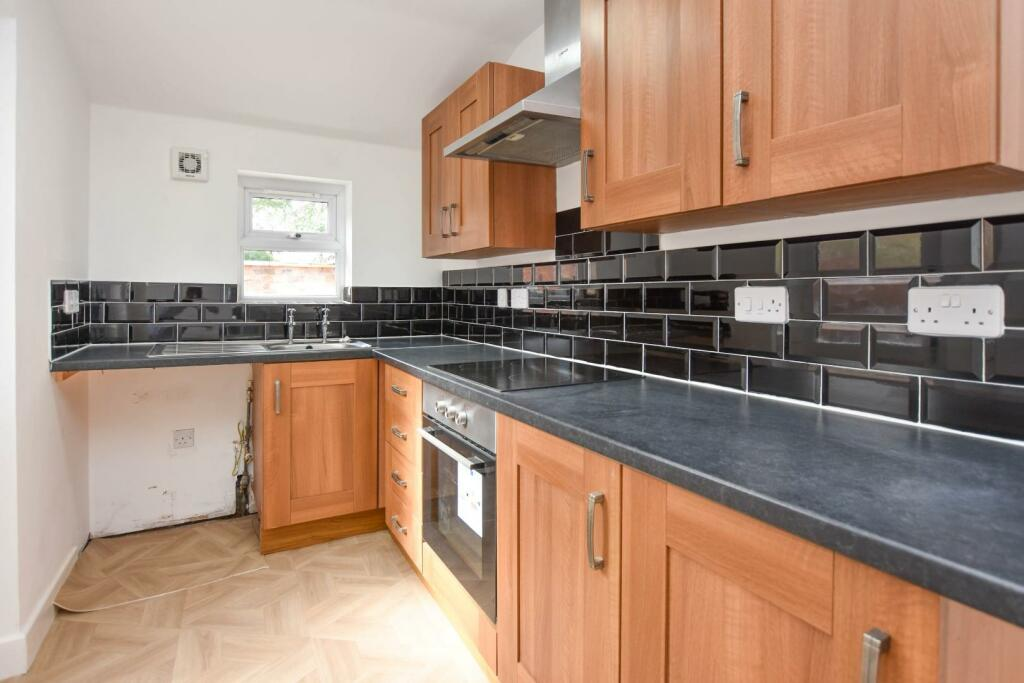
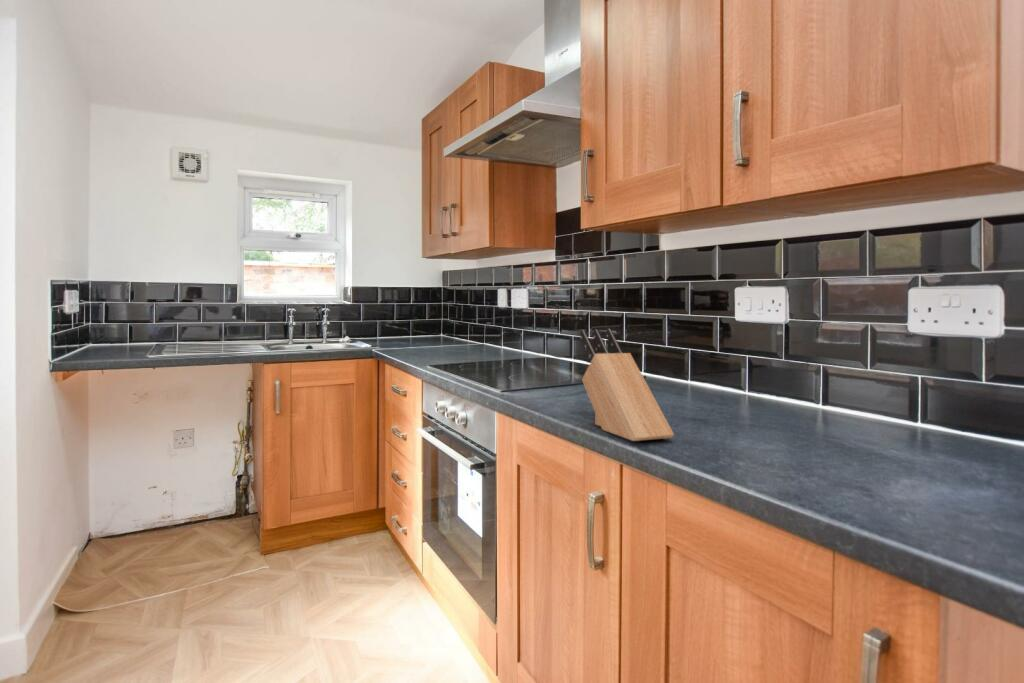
+ knife block (619, 378)
